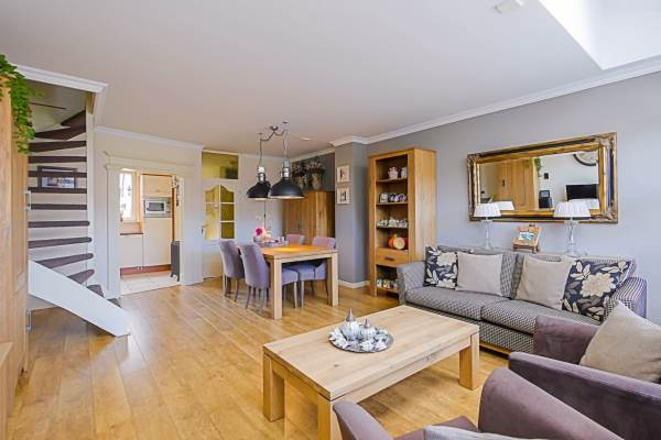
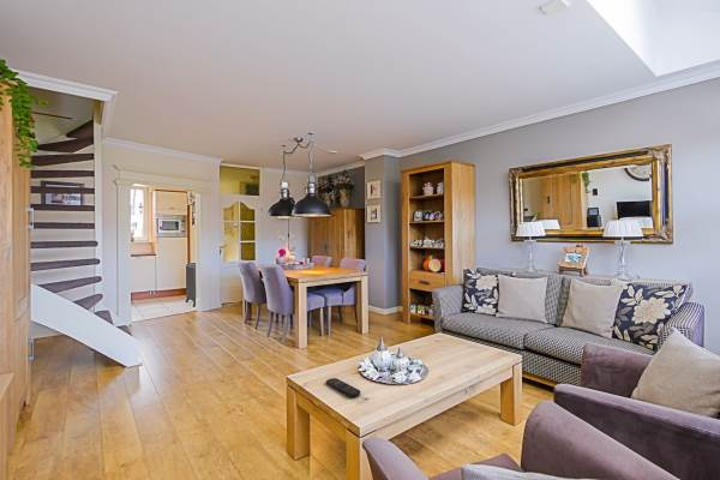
+ remote control (342, 386)
